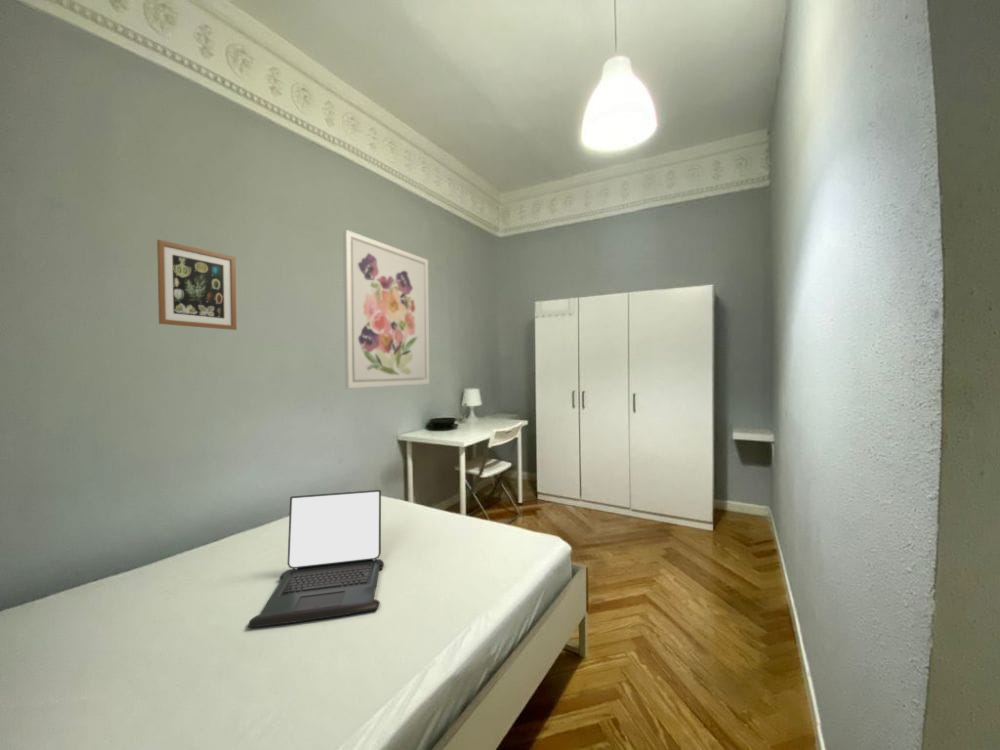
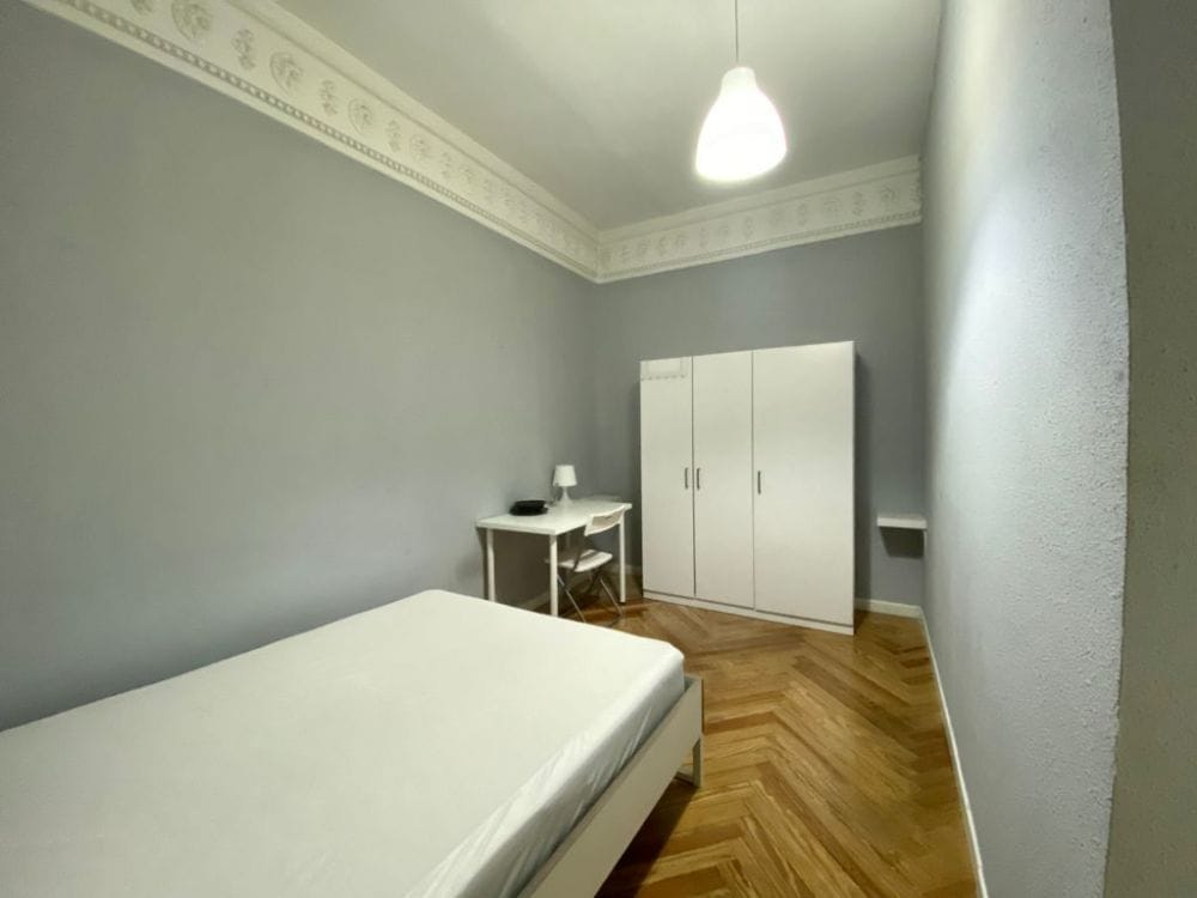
- laptop (326, 548)
- wall art (199, 288)
- wall art (391, 316)
